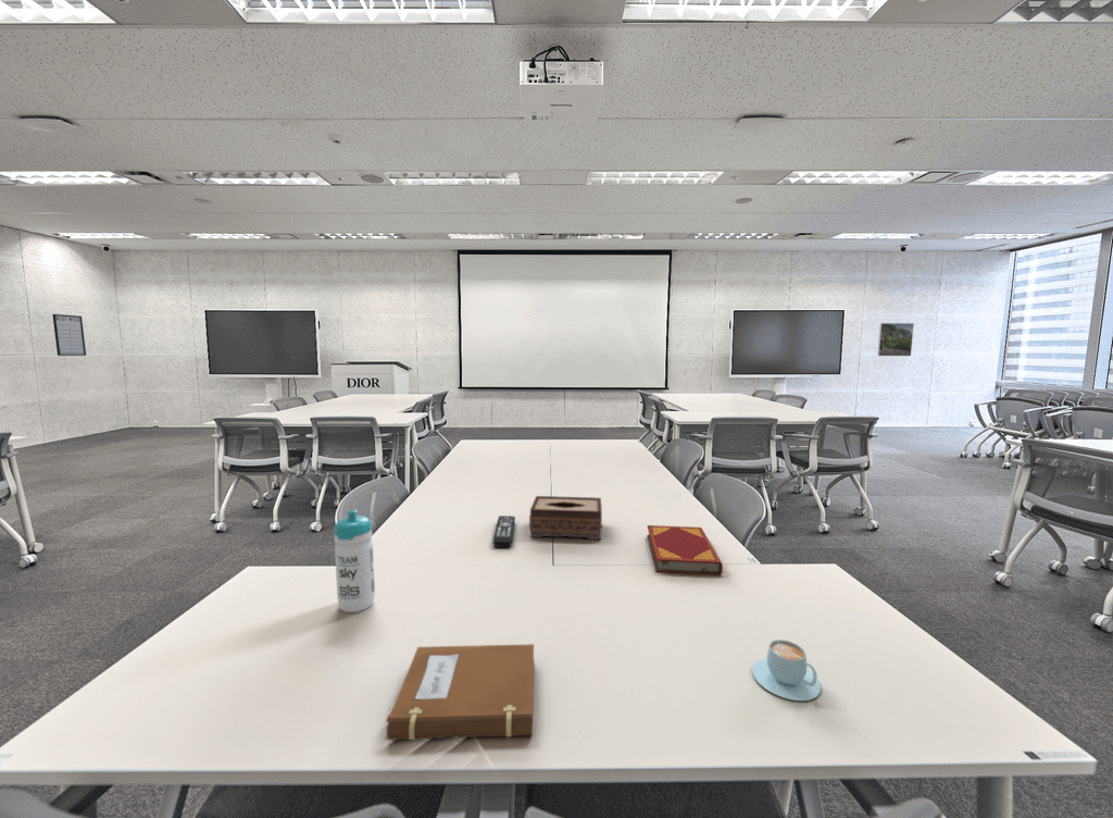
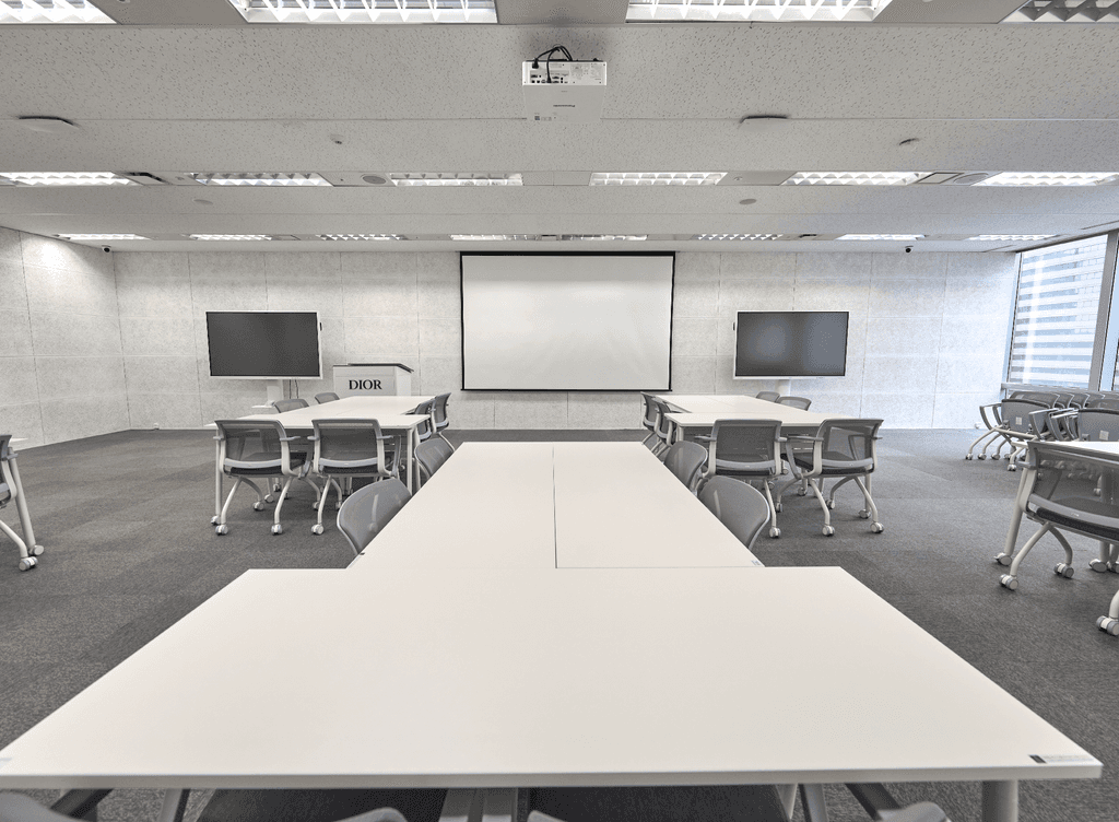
- water bottle (354, 558)
- hardback book (680, 547)
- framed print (895, 339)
- writing board (70, 335)
- remote control (504, 530)
- cappuccino (786, 665)
- tissue box (566, 517)
- notebook (465, 687)
